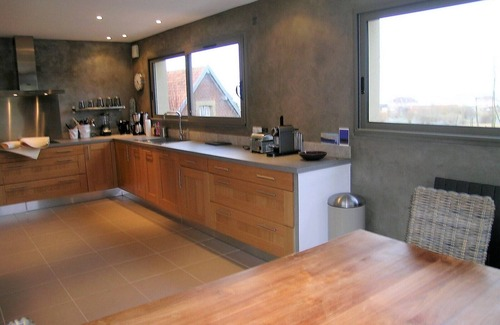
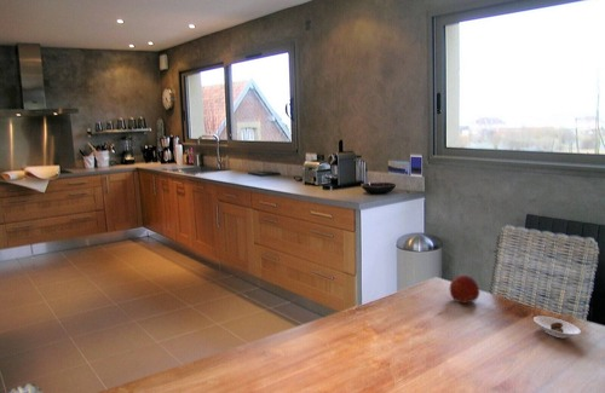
+ saucer (555, 328)
+ fruit (463, 288)
